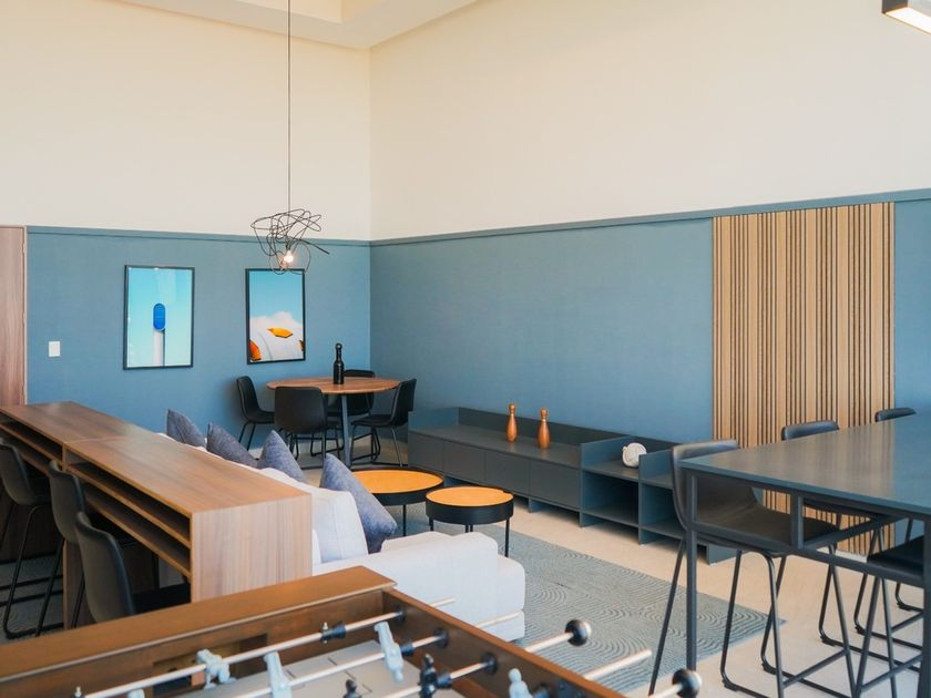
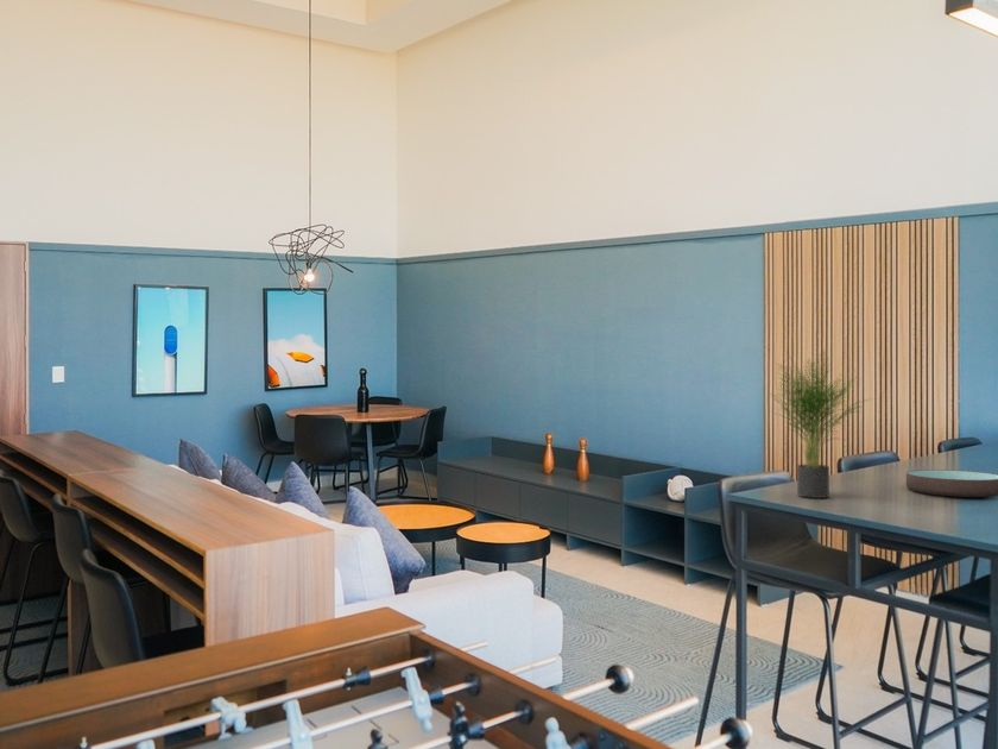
+ potted plant (821, 420)
+ bowl (954, 483)
